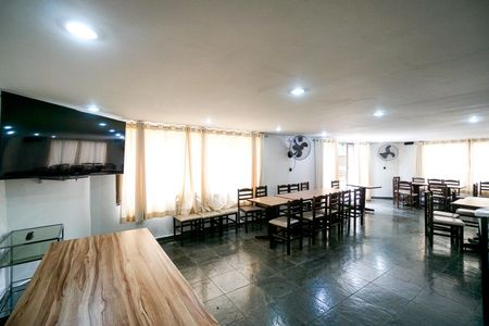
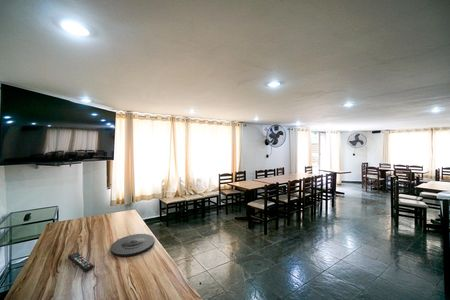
+ remote control (80, 261)
+ plate (133, 242)
